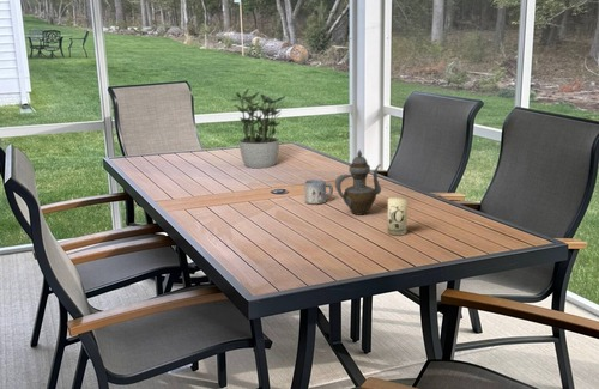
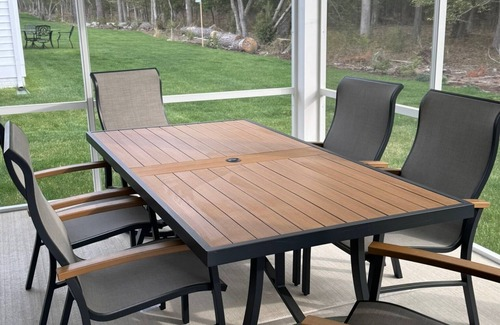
- candle (397, 215)
- teapot (358, 181)
- mug (319, 190)
- potted plant (258, 126)
